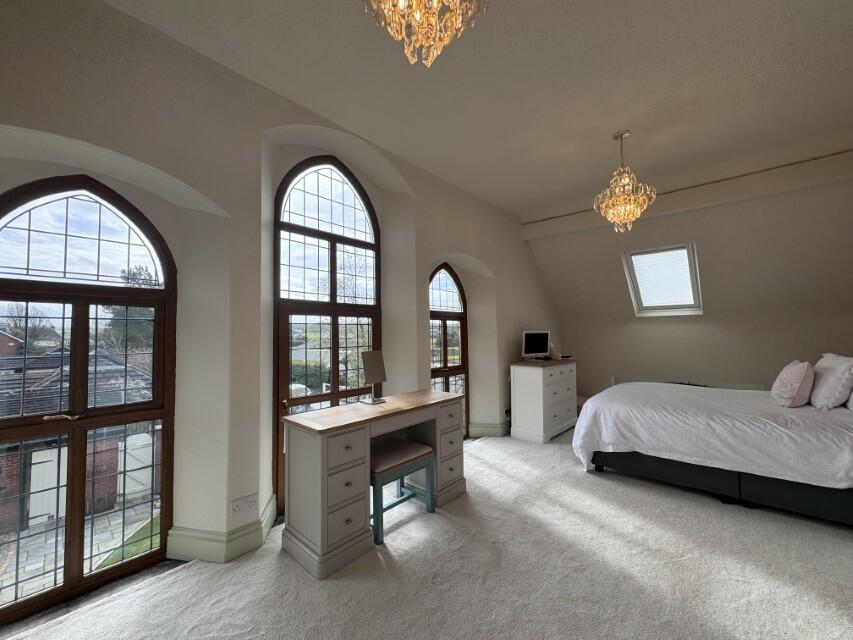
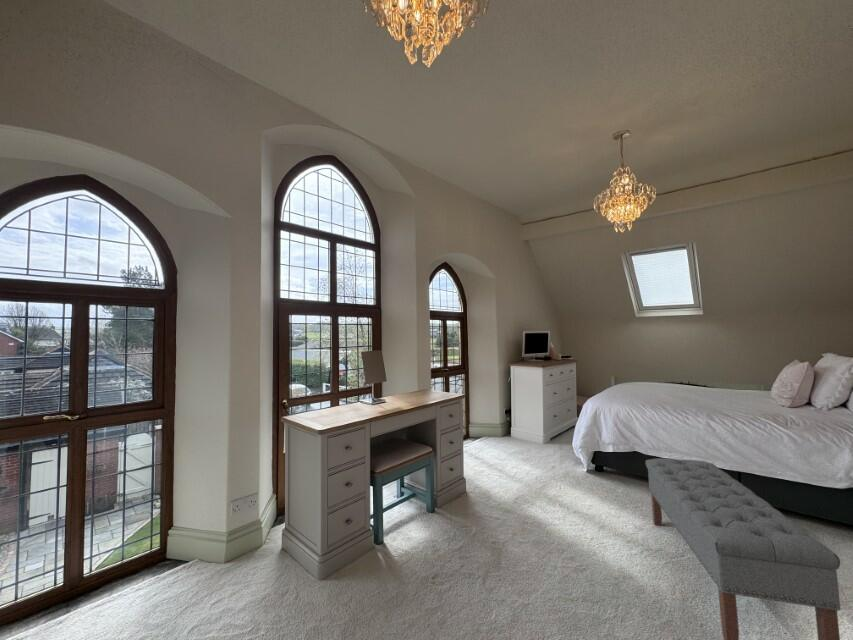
+ bench (717, 532)
